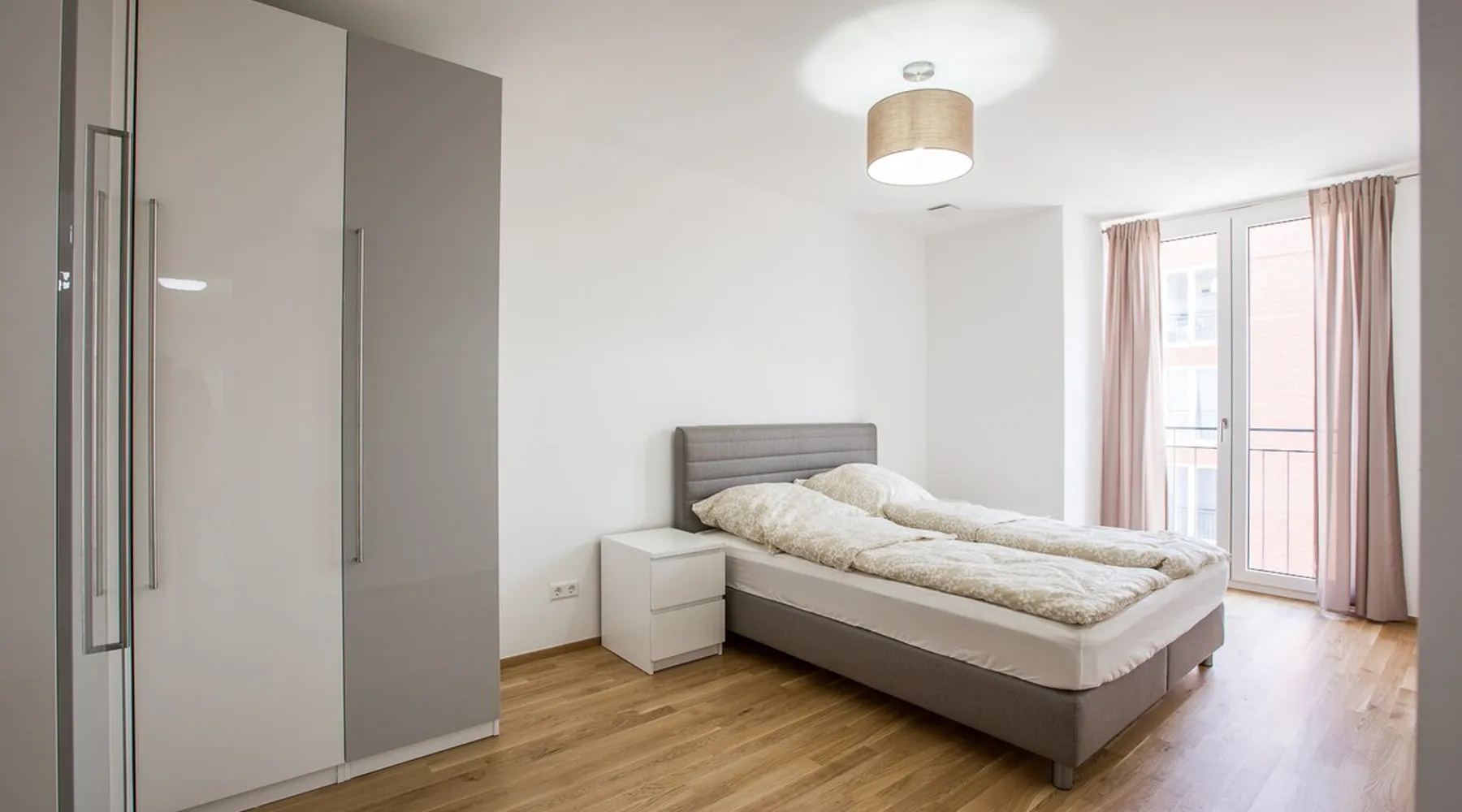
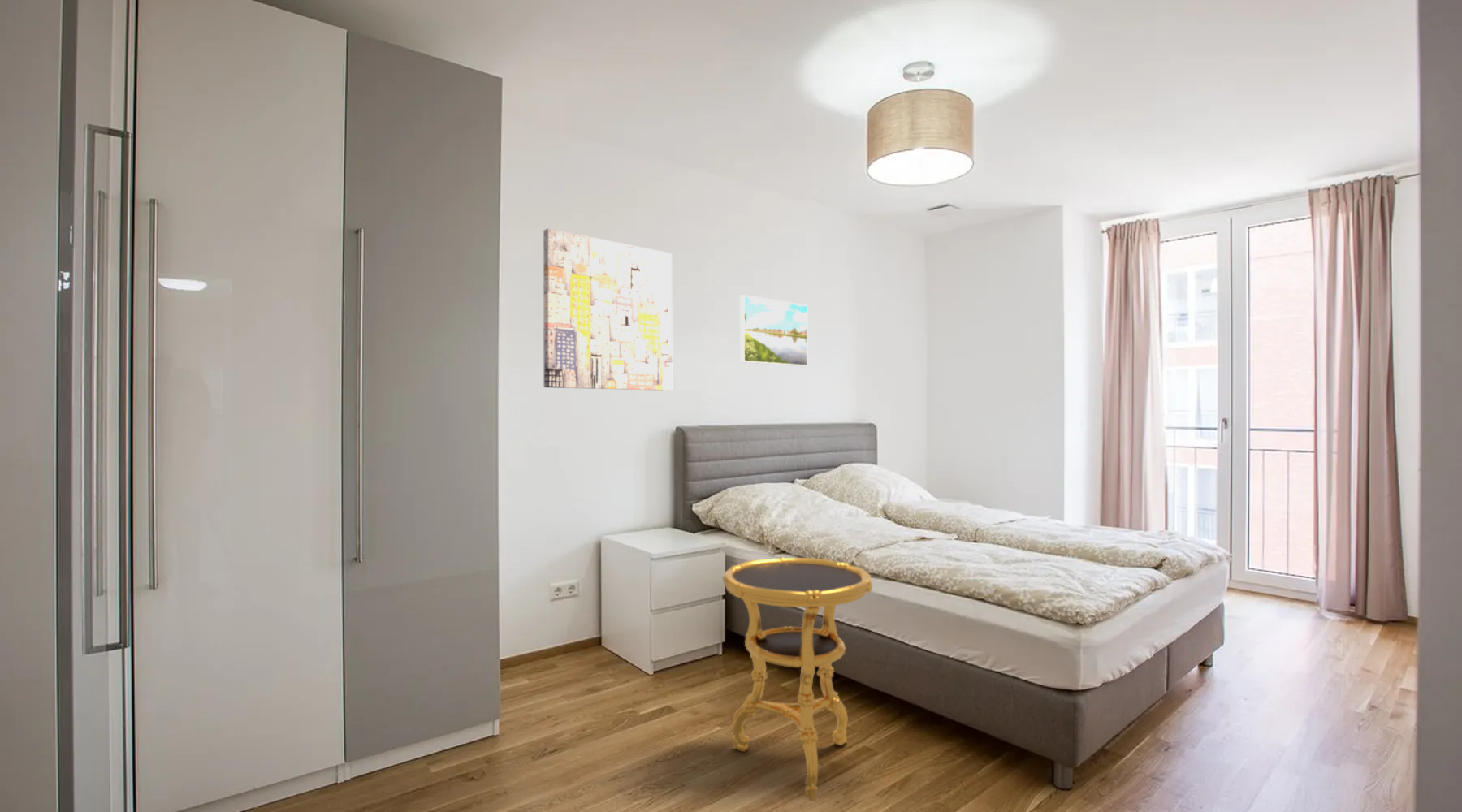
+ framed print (775, 332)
+ side table (797, 667)
+ wall art (612, 315)
